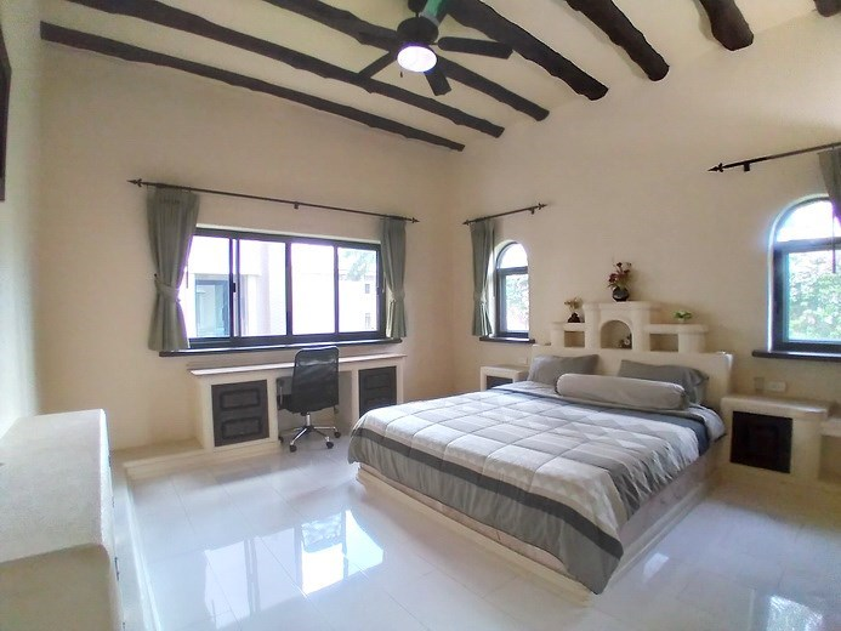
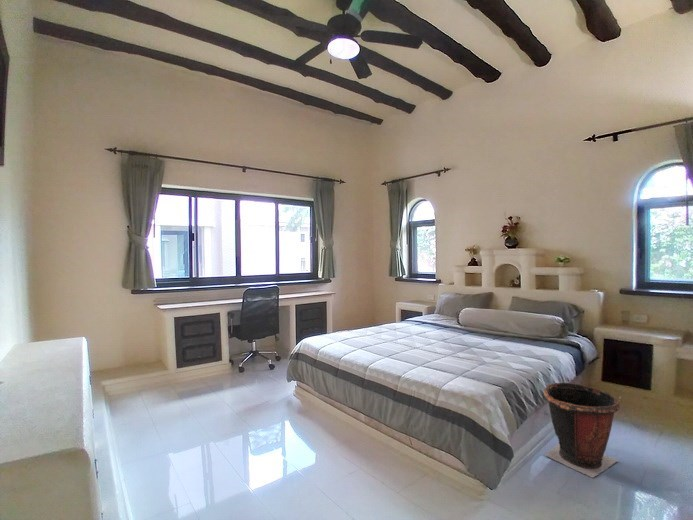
+ waste bin (581, 423)
